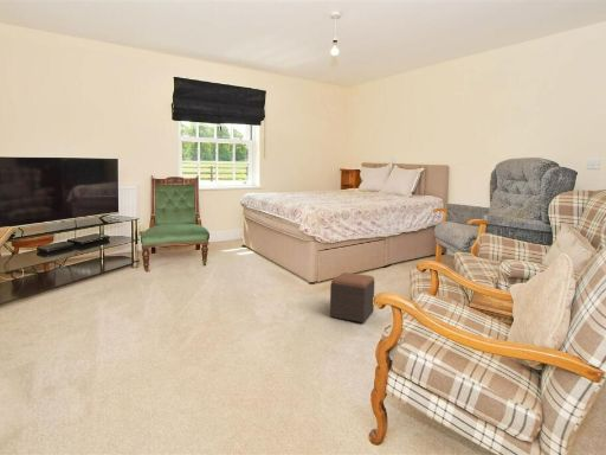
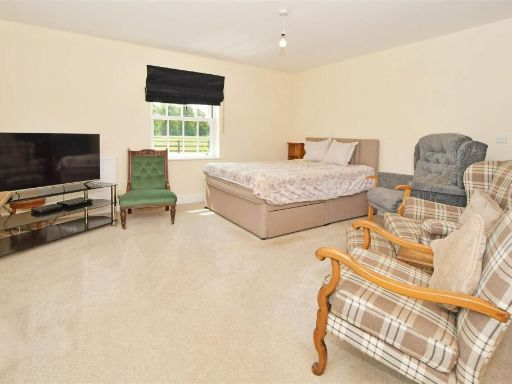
- footstool (352, 295)
